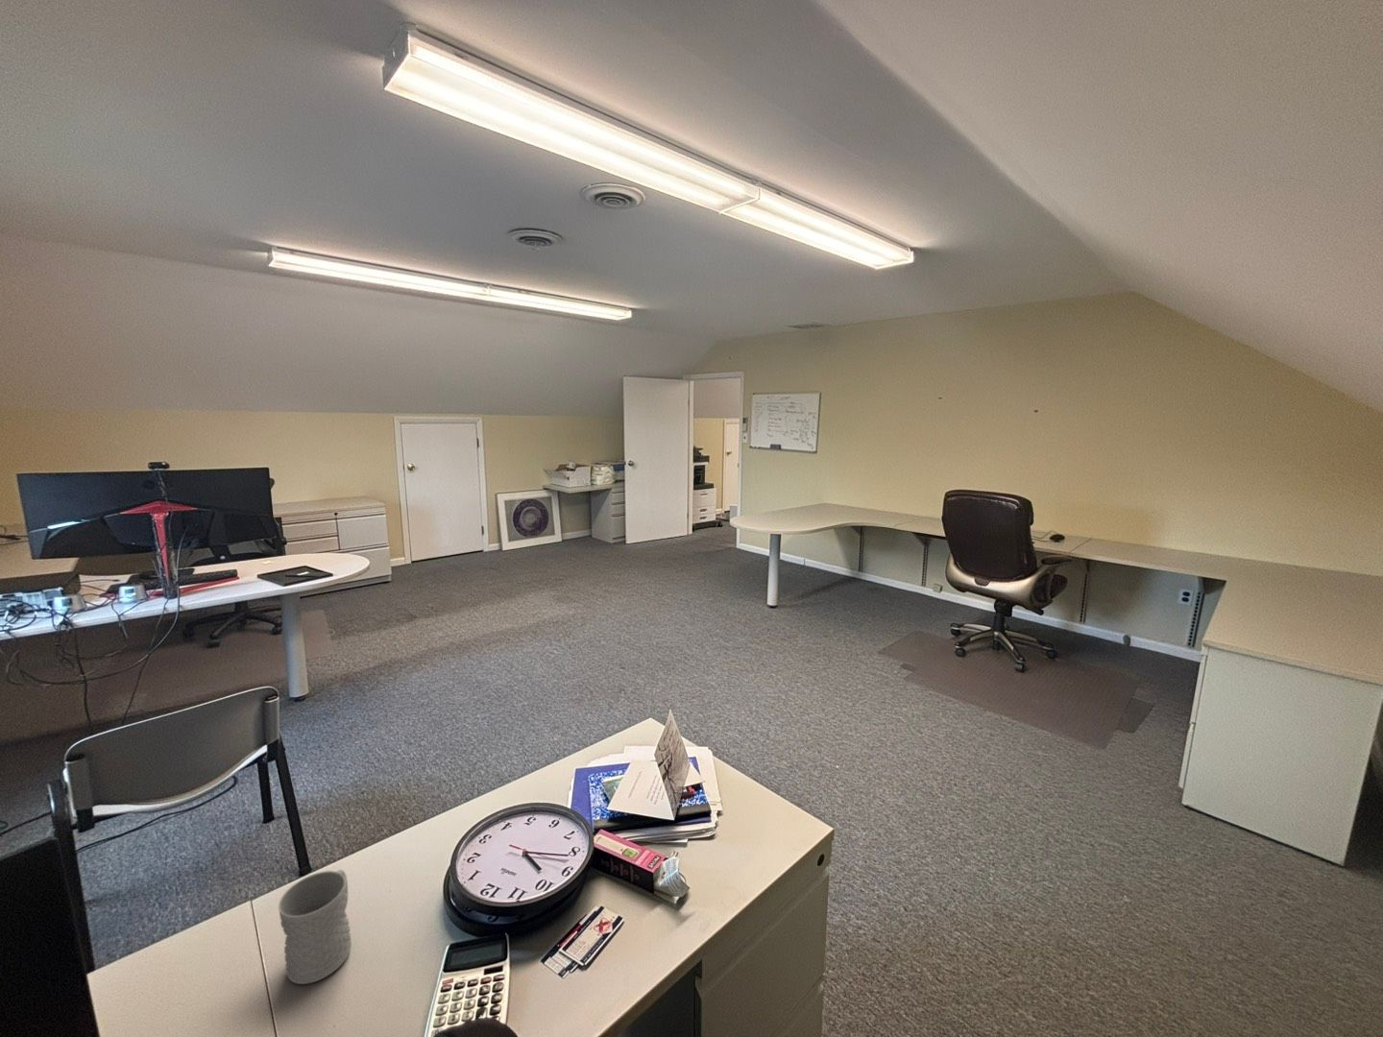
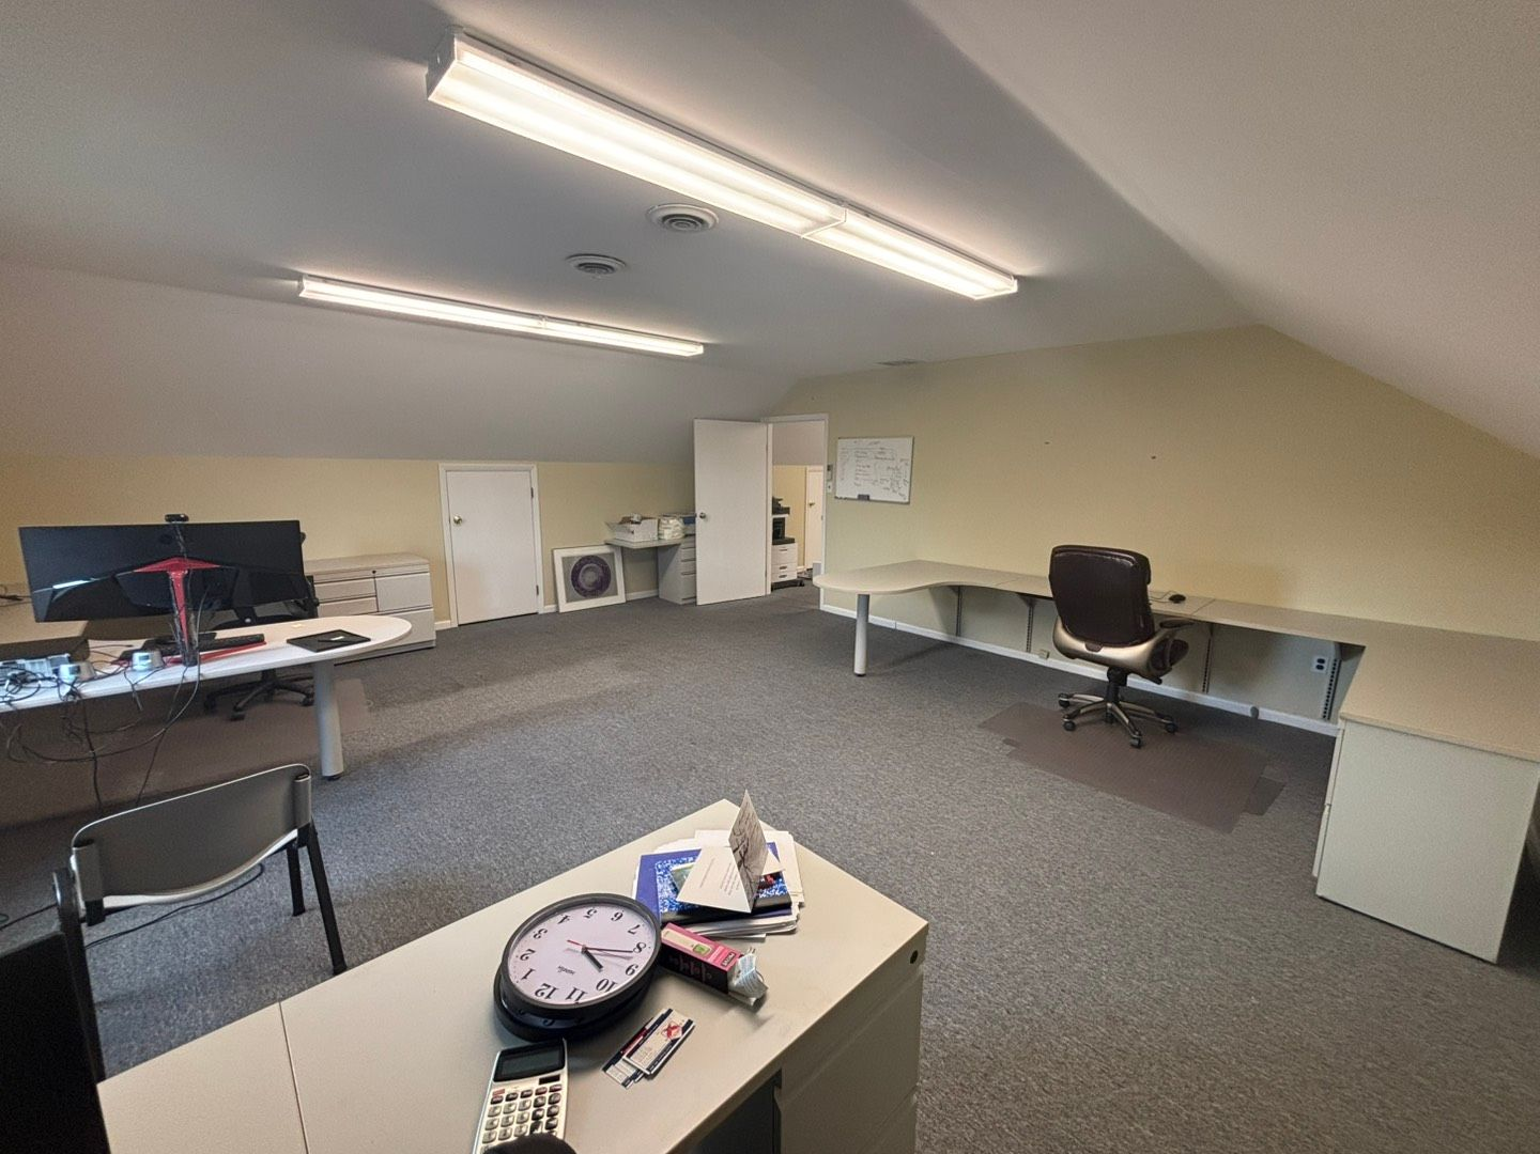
- mug (323, 915)
